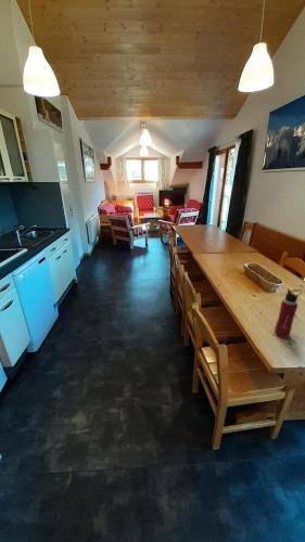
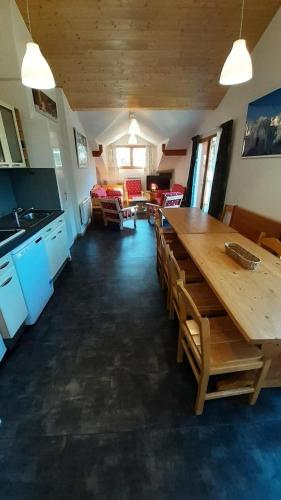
- water bottle (287, 312)
